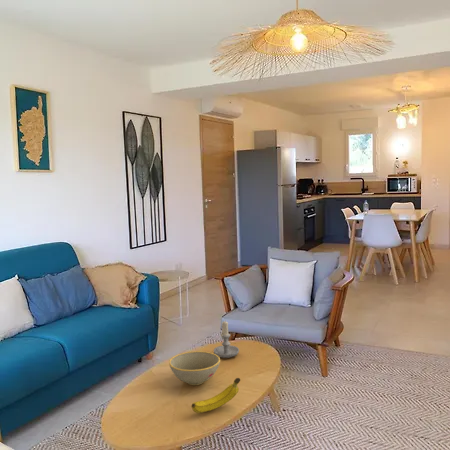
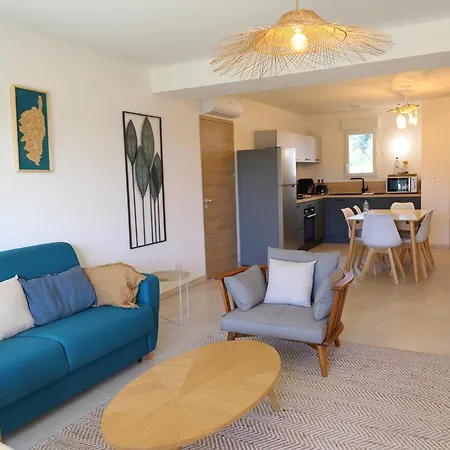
- candle (225, 337)
- bowl (195, 370)
- fruit (216, 396)
